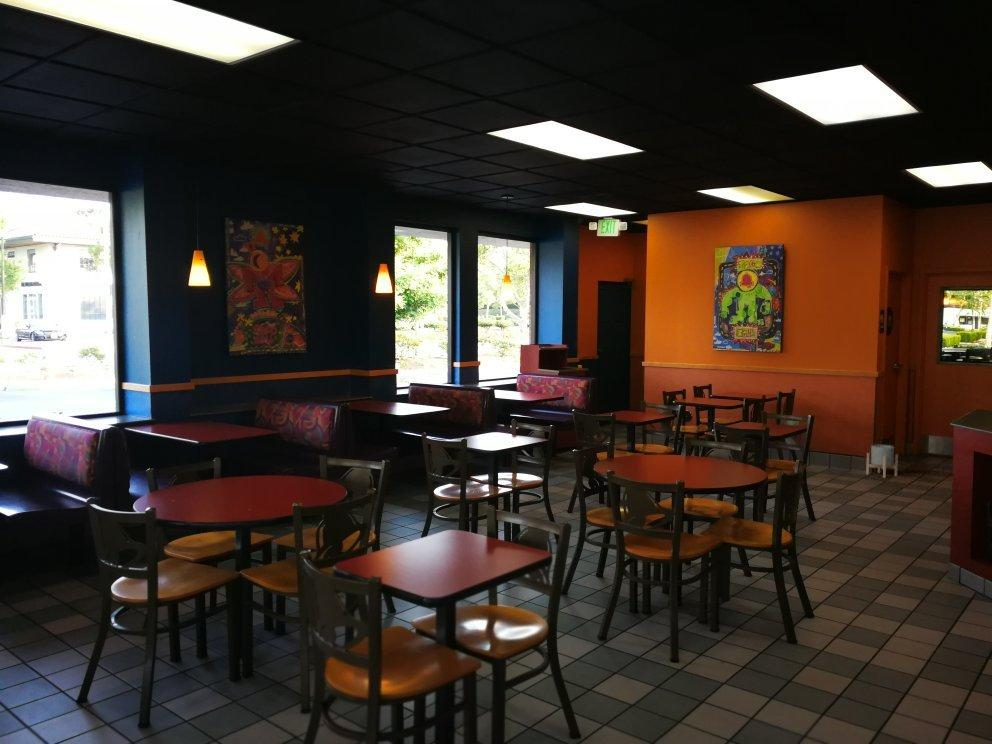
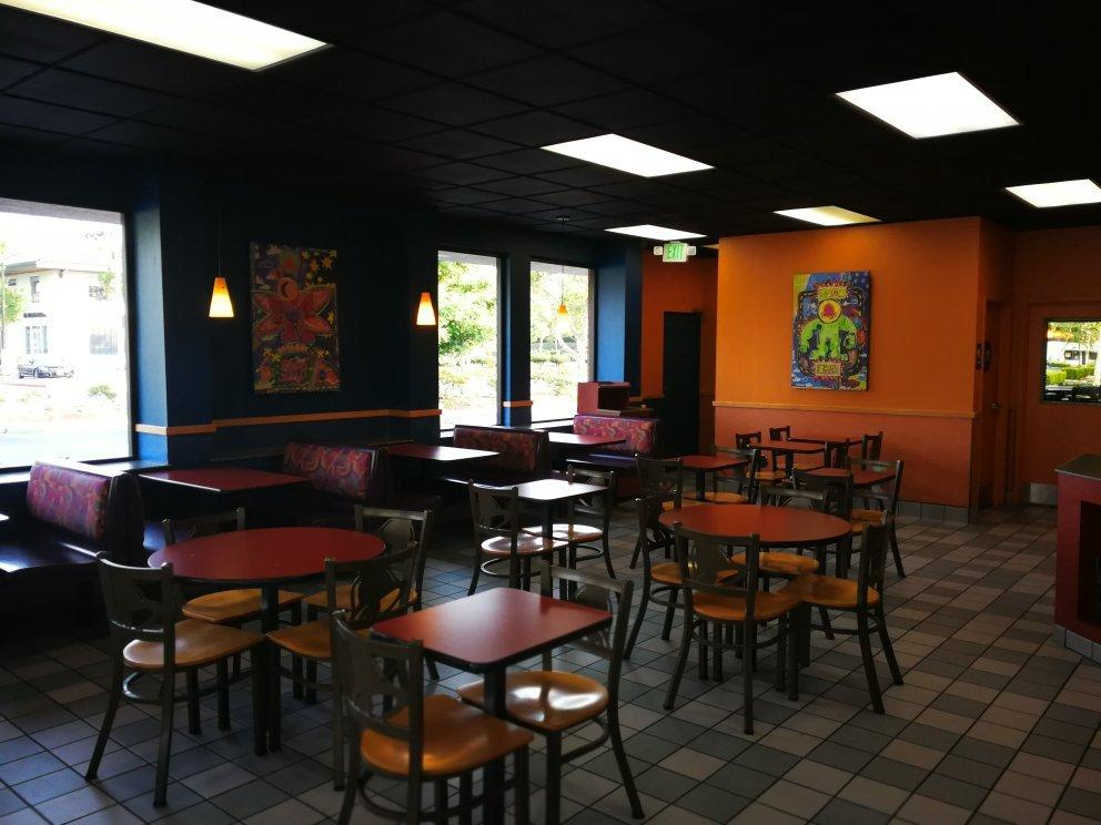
- planter (882, 460)
